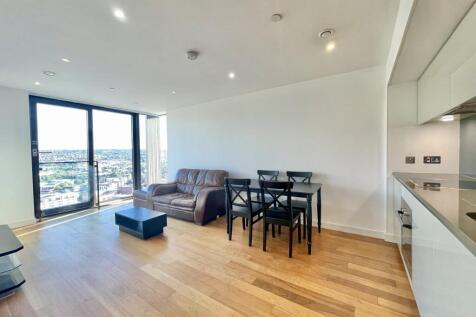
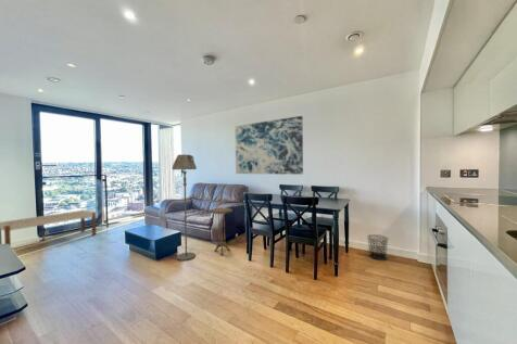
+ bench (50, 222)
+ side table (222, 232)
+ waste bin (377, 246)
+ floor lamp (185, 205)
+ wall art (265, 148)
